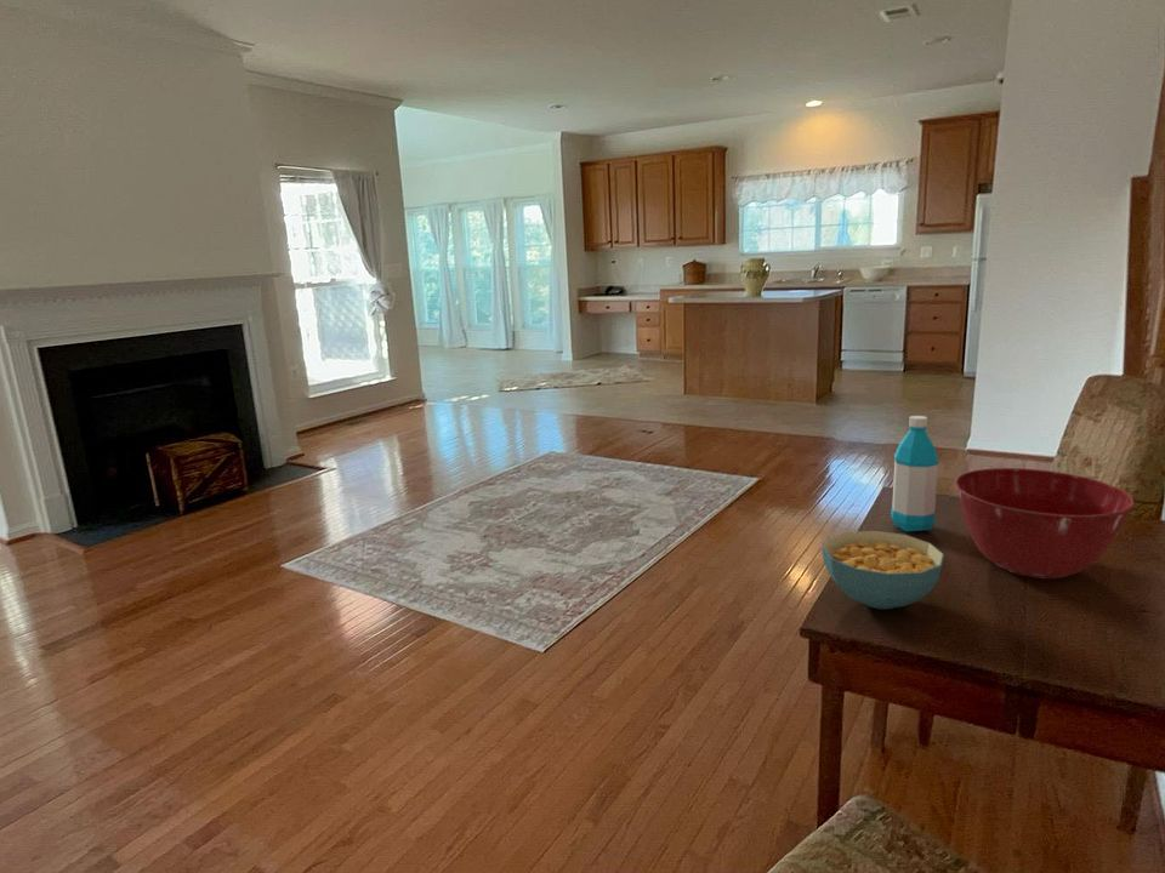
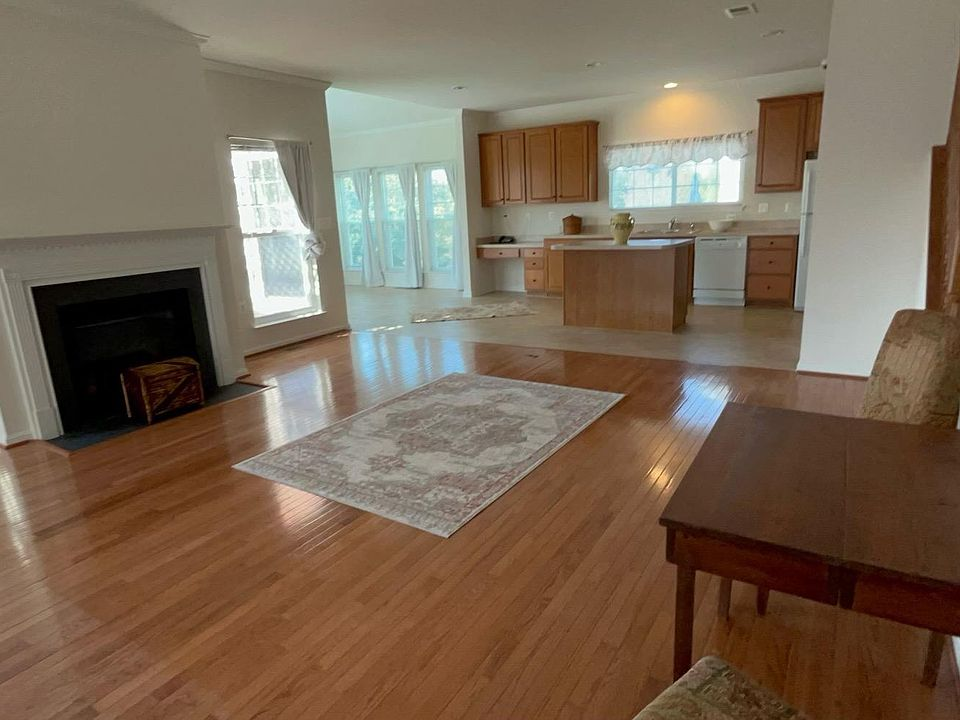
- cereal bowl (880, 576)
- water bottle (915, 473)
- mixing bowl (1035, 526)
